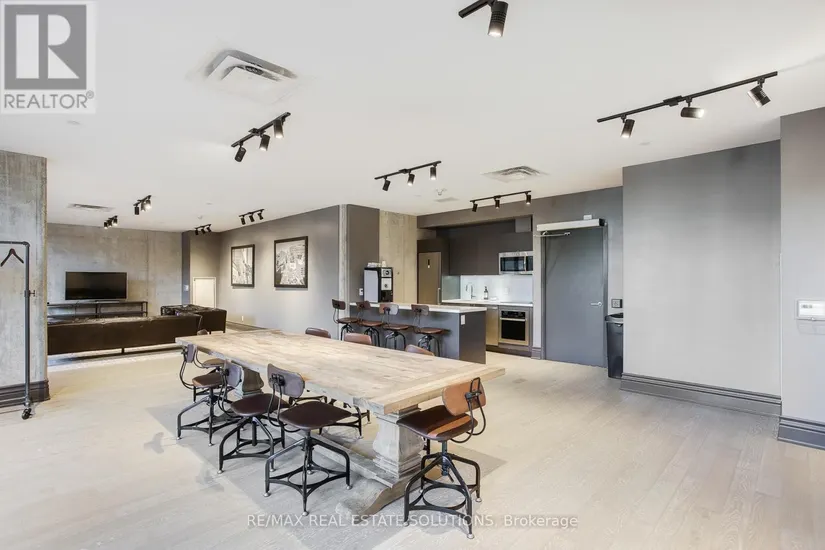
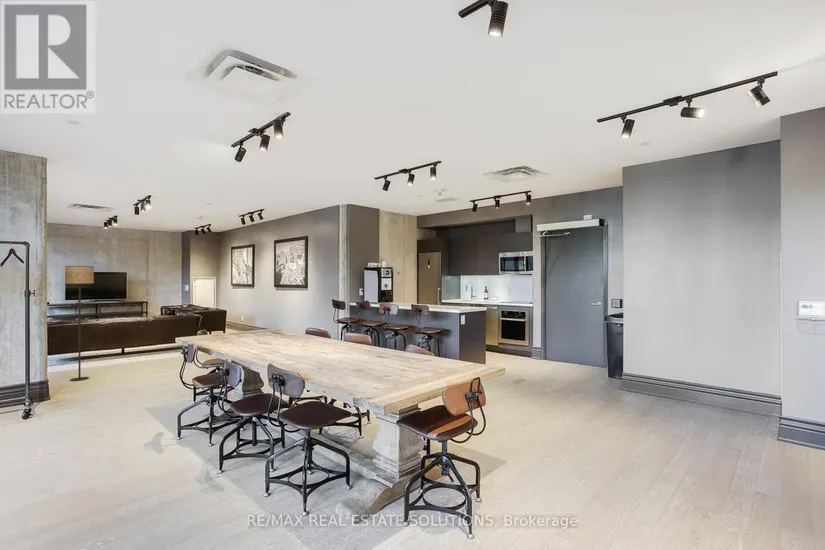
+ floor lamp (79, 322)
